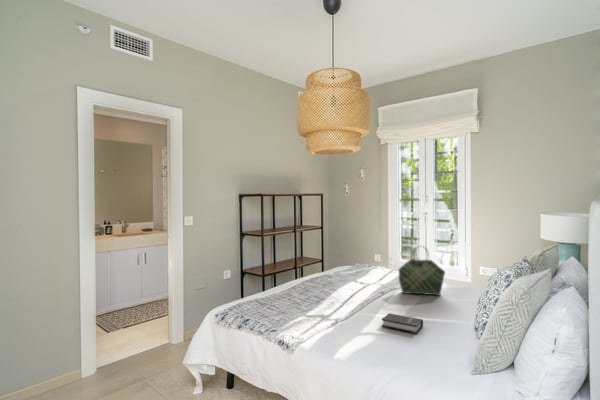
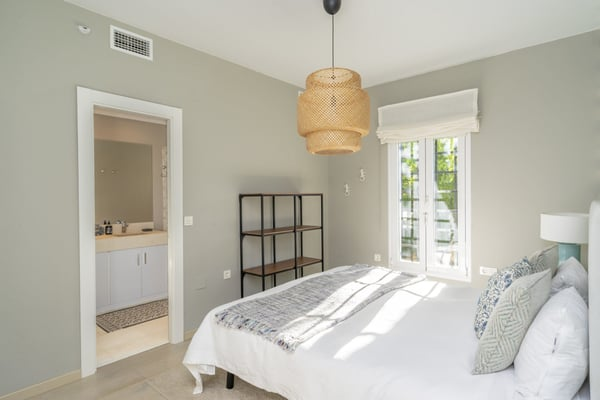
- hardback book (402, 322)
- tote bag (421, 269)
